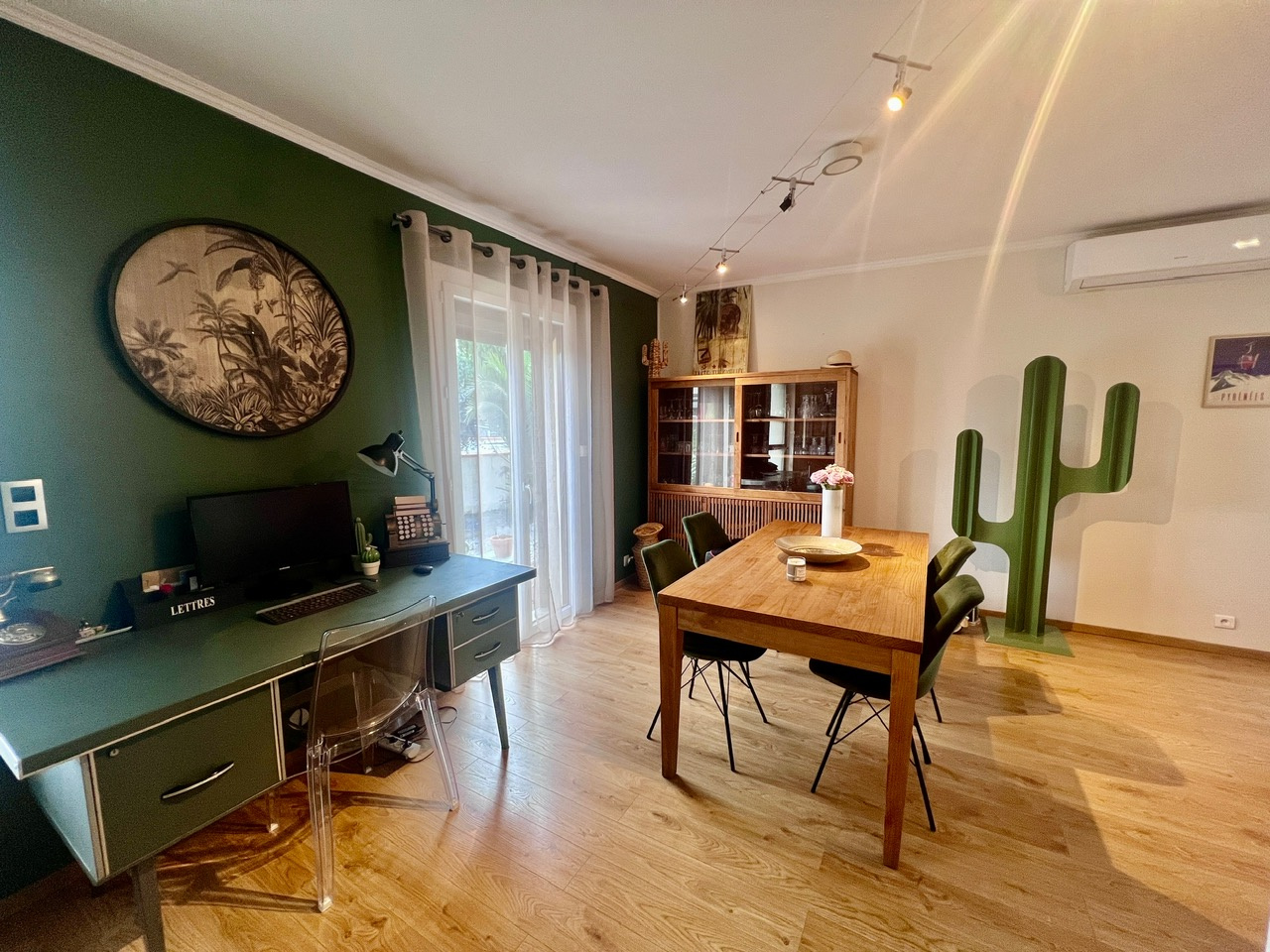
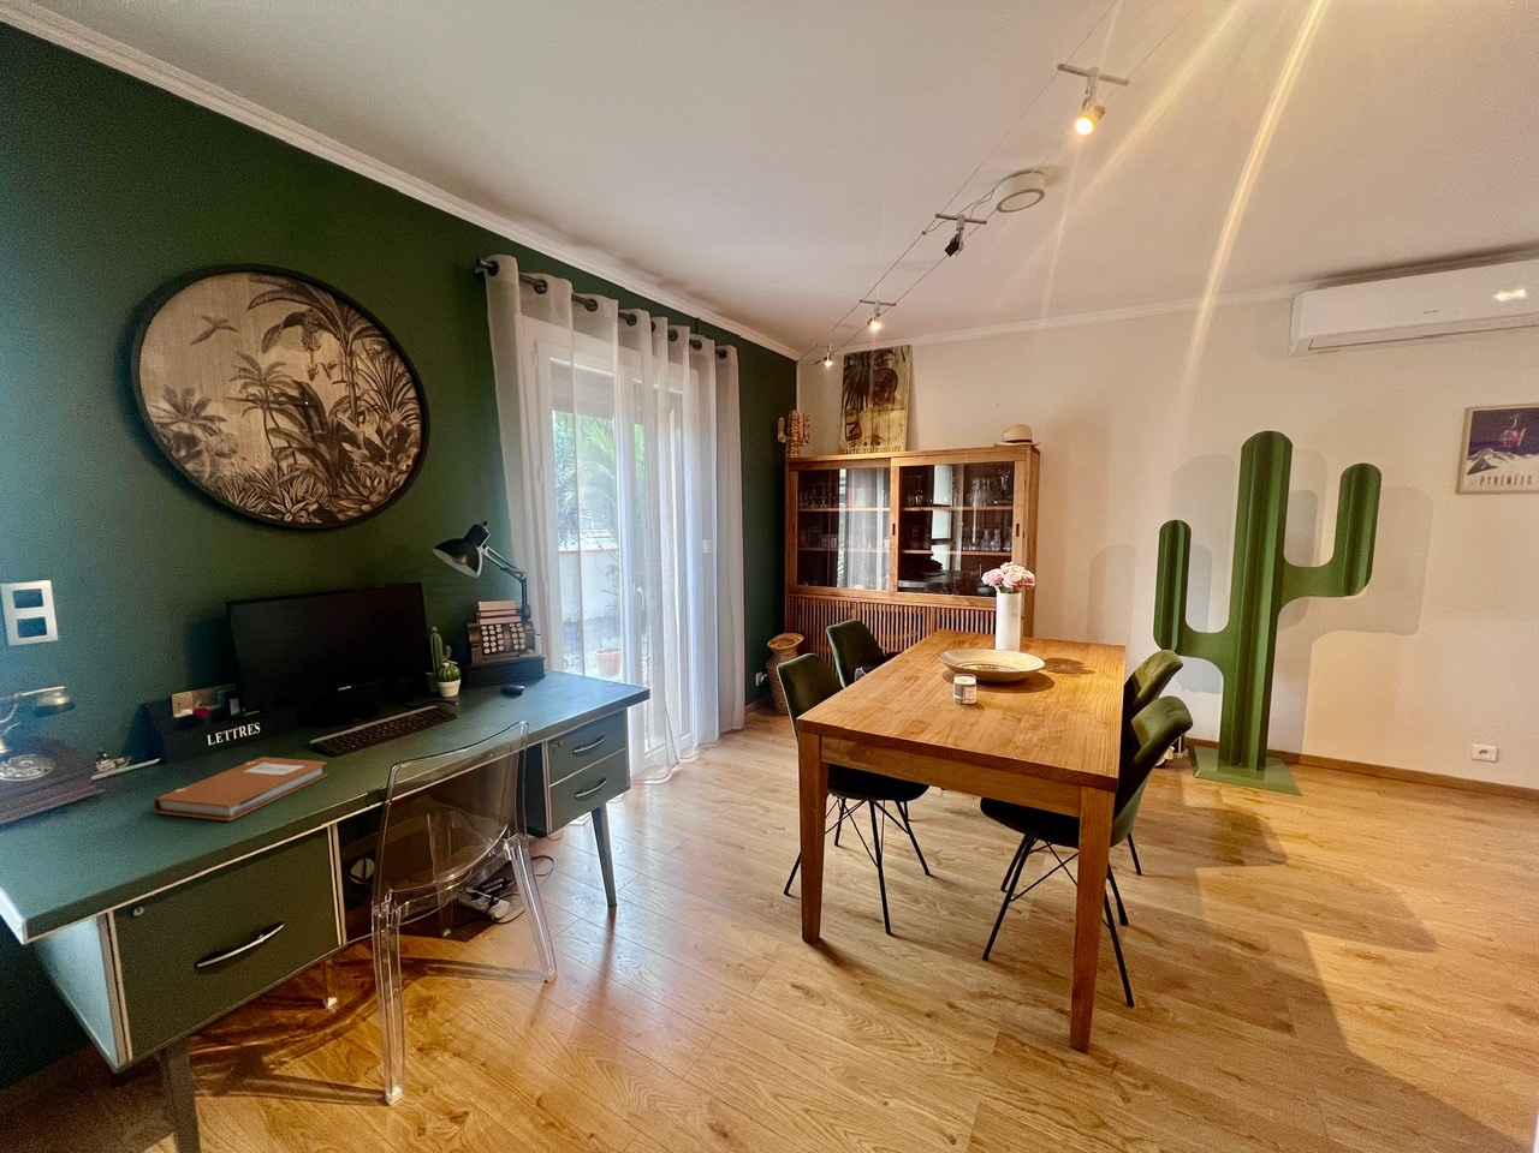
+ notebook (247, 785)
